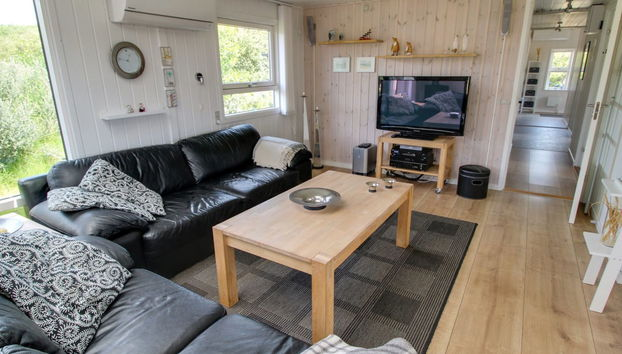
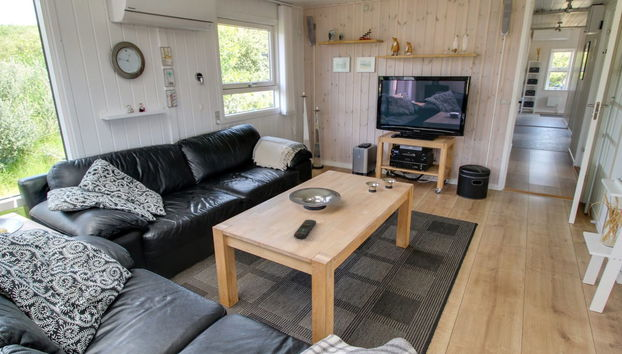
+ remote control (305, 228)
